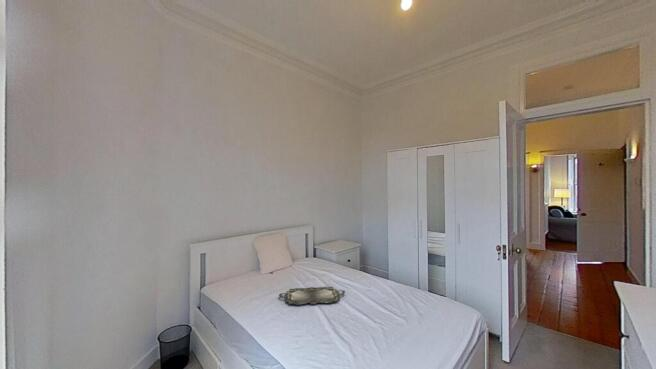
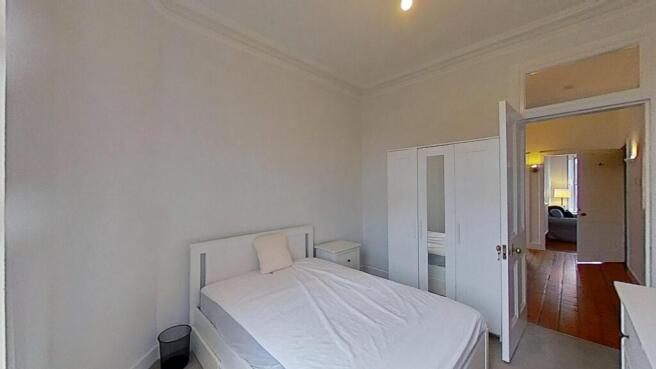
- serving tray (312, 295)
